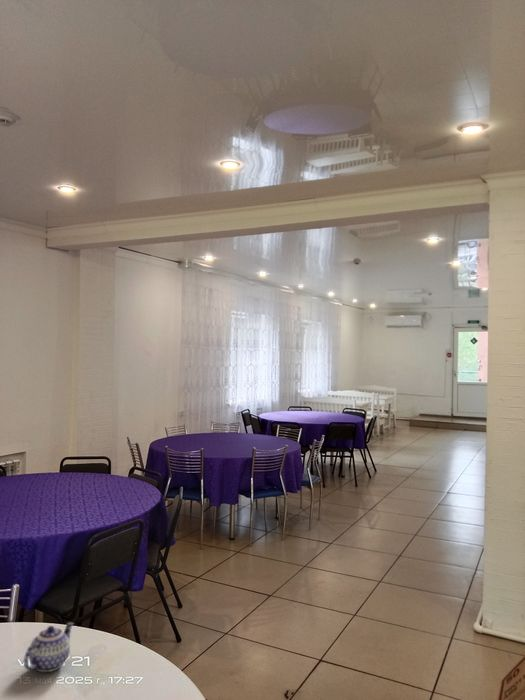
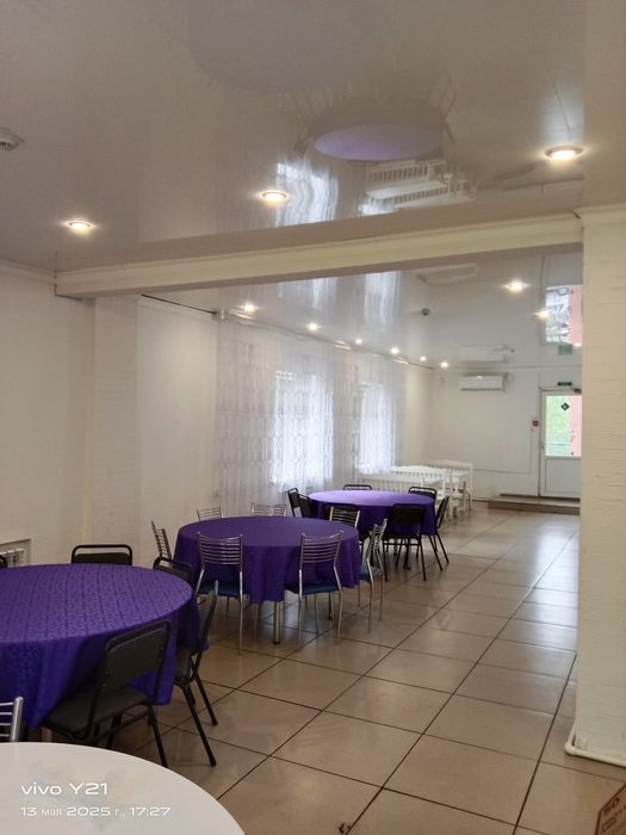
- teapot (49, 646)
